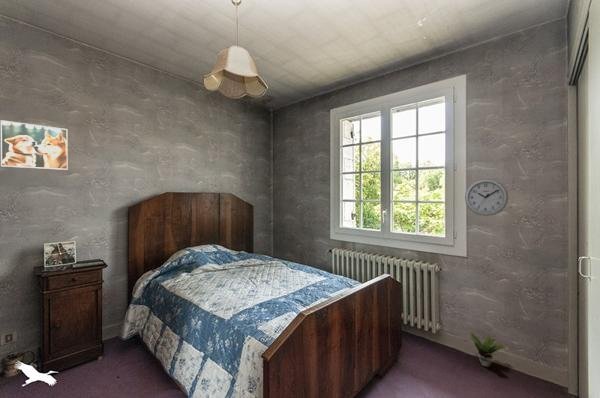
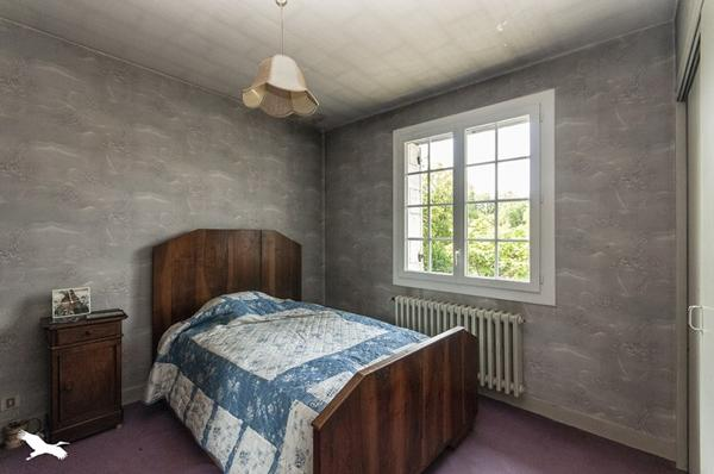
- potted plant (485, 351)
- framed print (36, 146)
- wall clock (485, 197)
